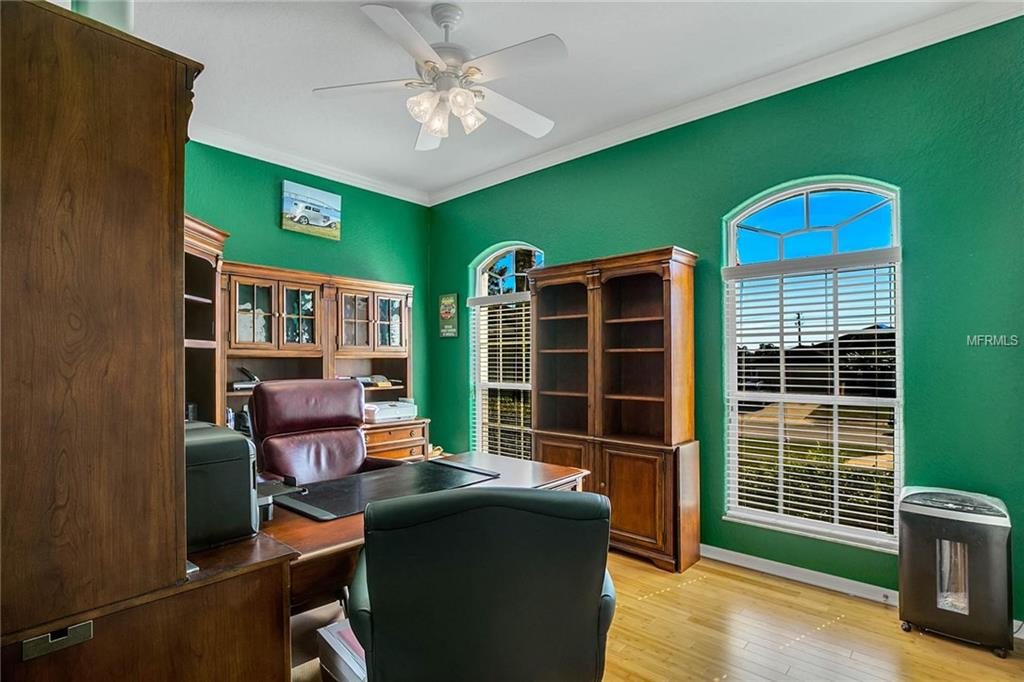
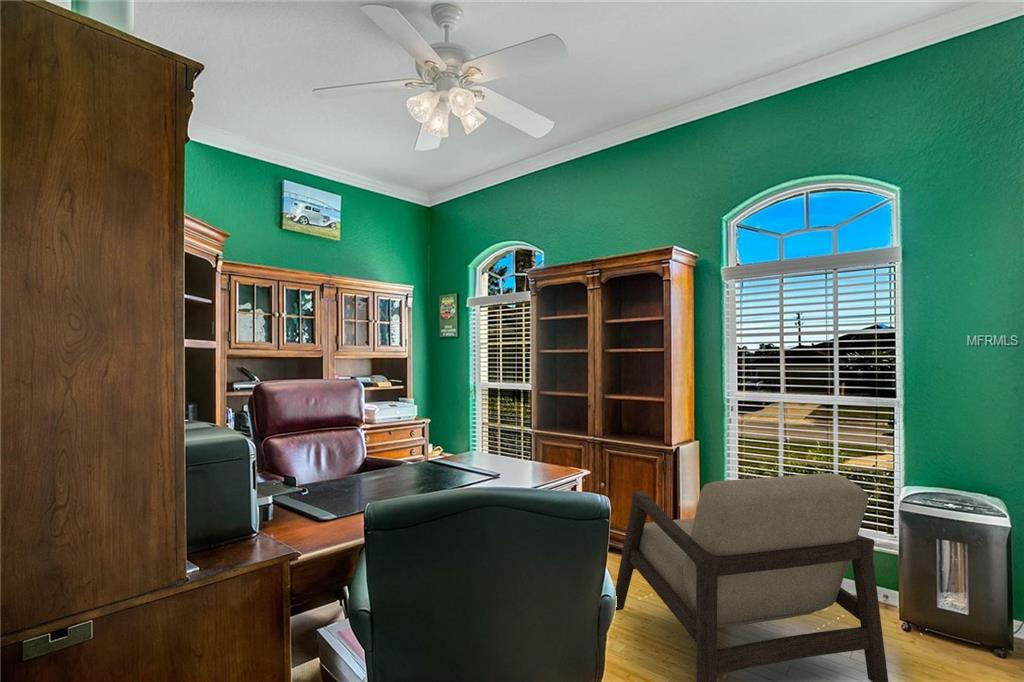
+ armchair (732, 551)
